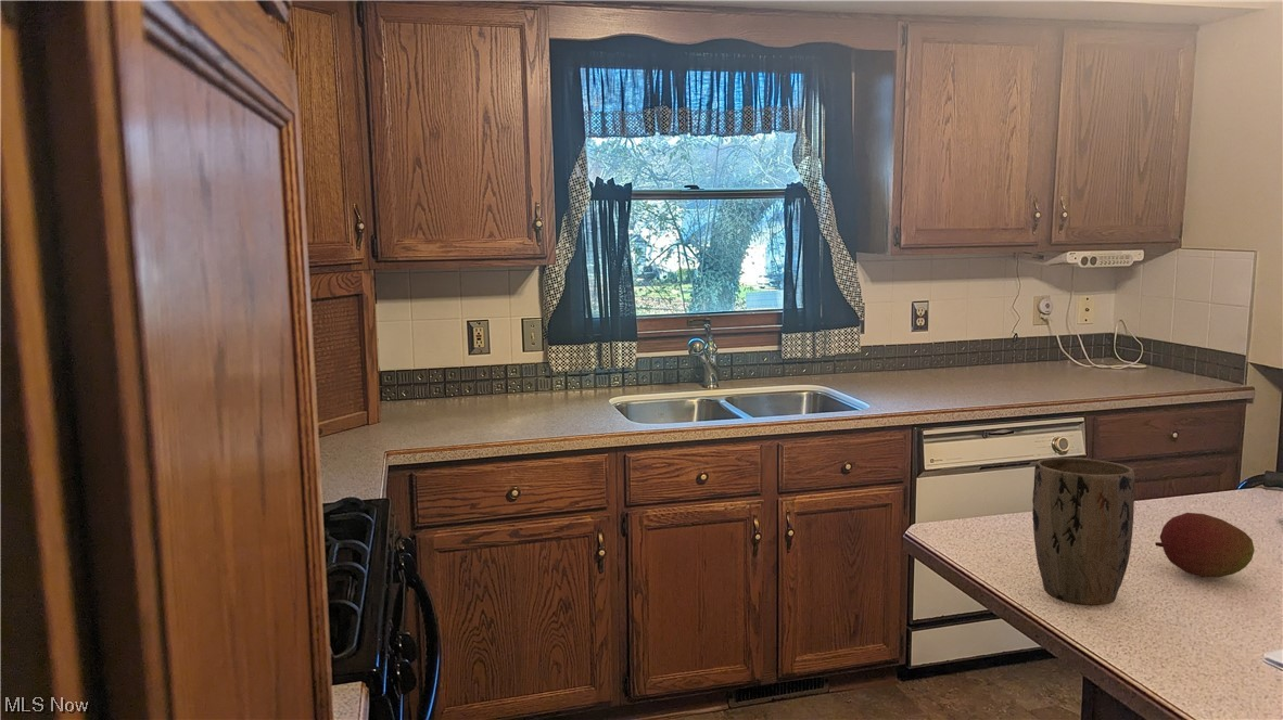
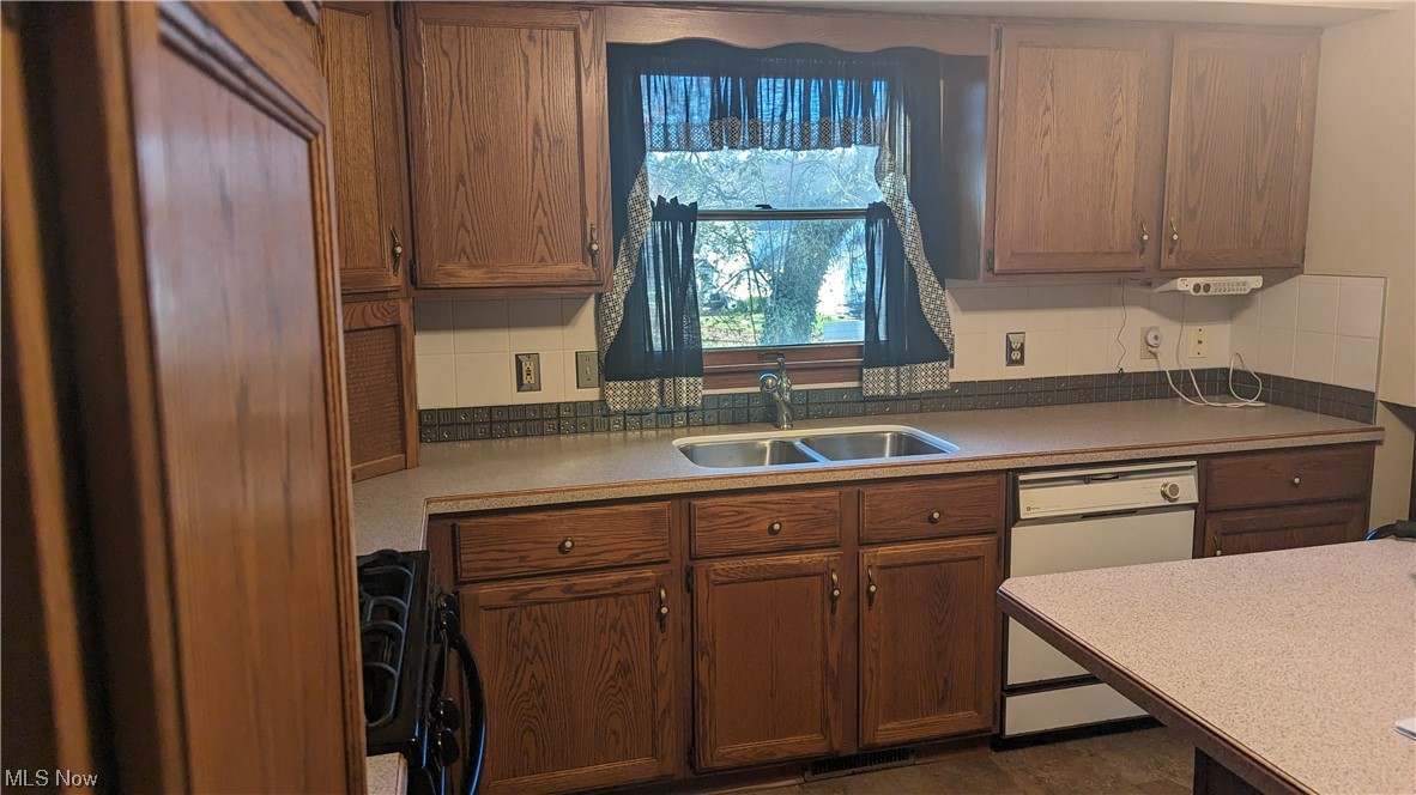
- plant pot (1080, 530)
- fruit (1204, 544)
